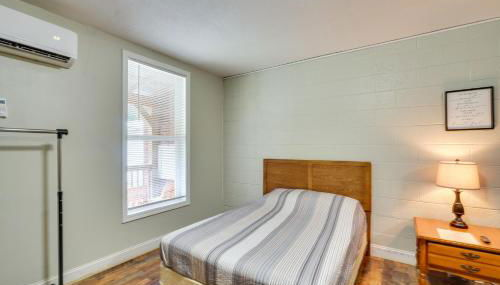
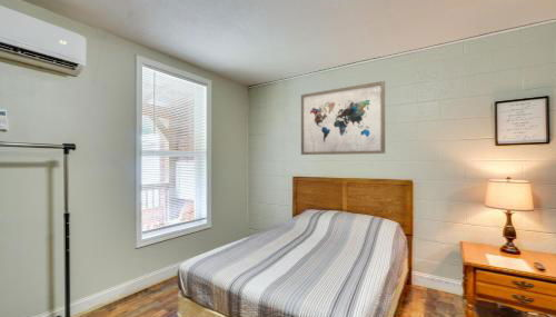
+ wall art (339, 121)
